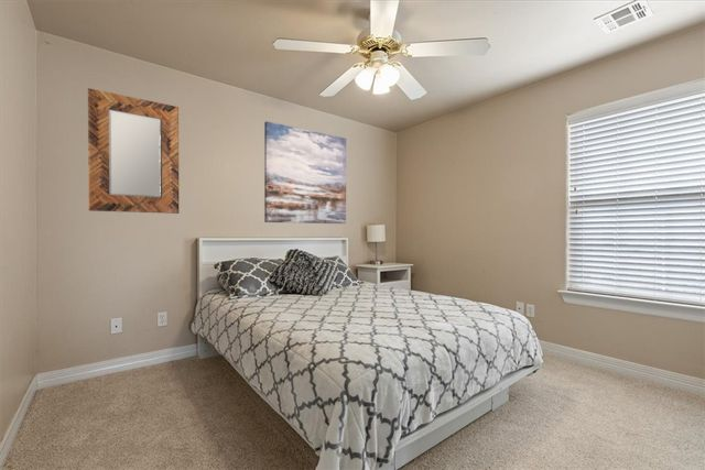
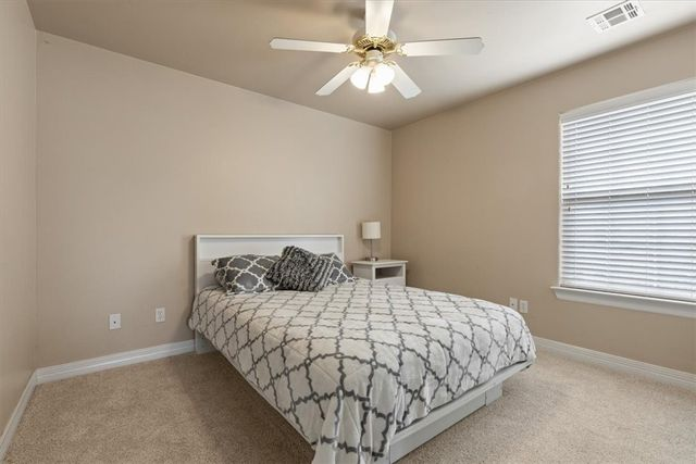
- home mirror (135, 155)
- wall art (308, 176)
